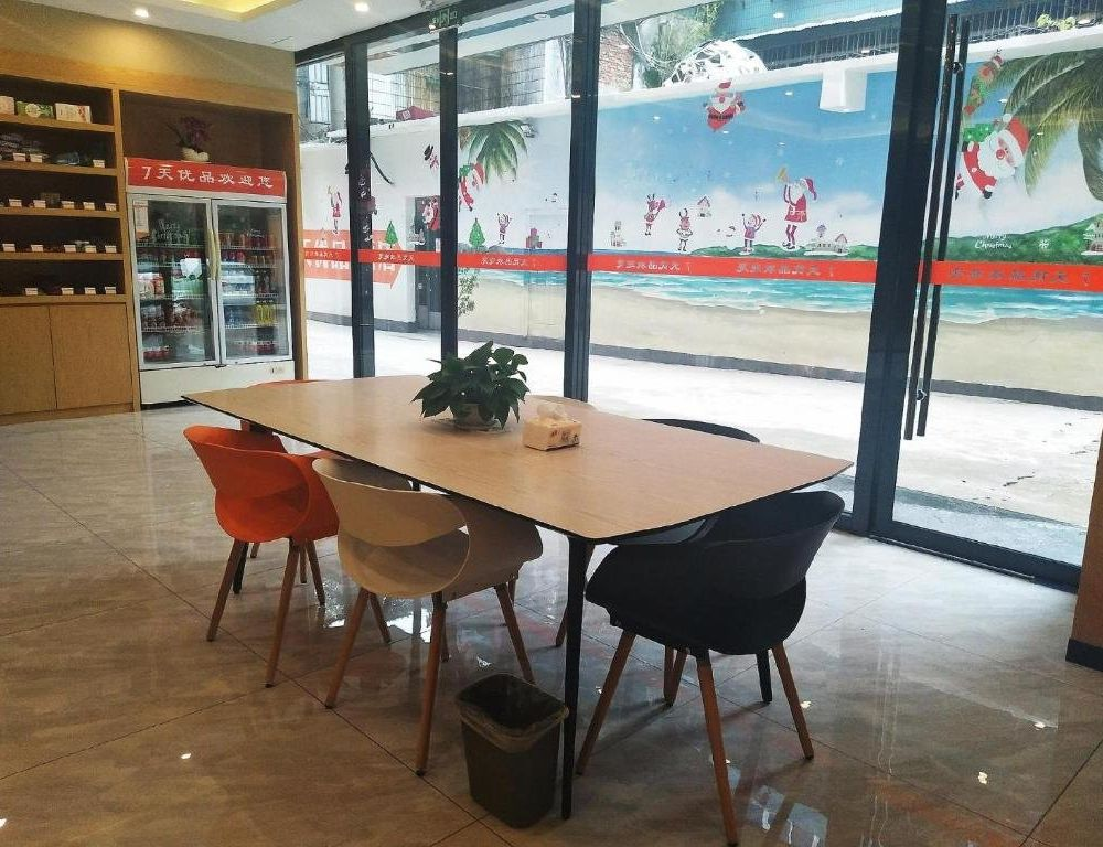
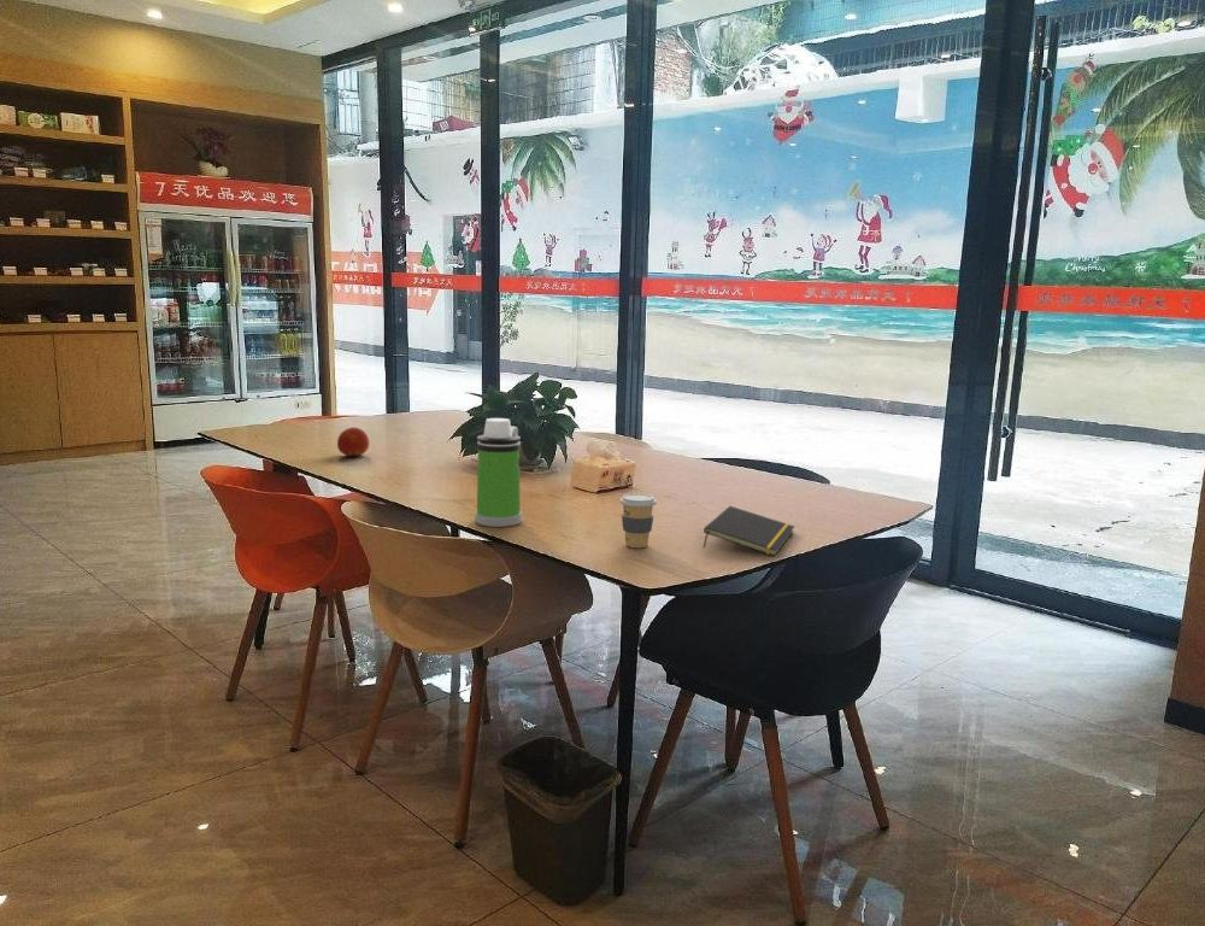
+ water bottle (498, 470)
+ notepad (751, 529)
+ fruit (353, 441)
+ coffee cup (637, 521)
